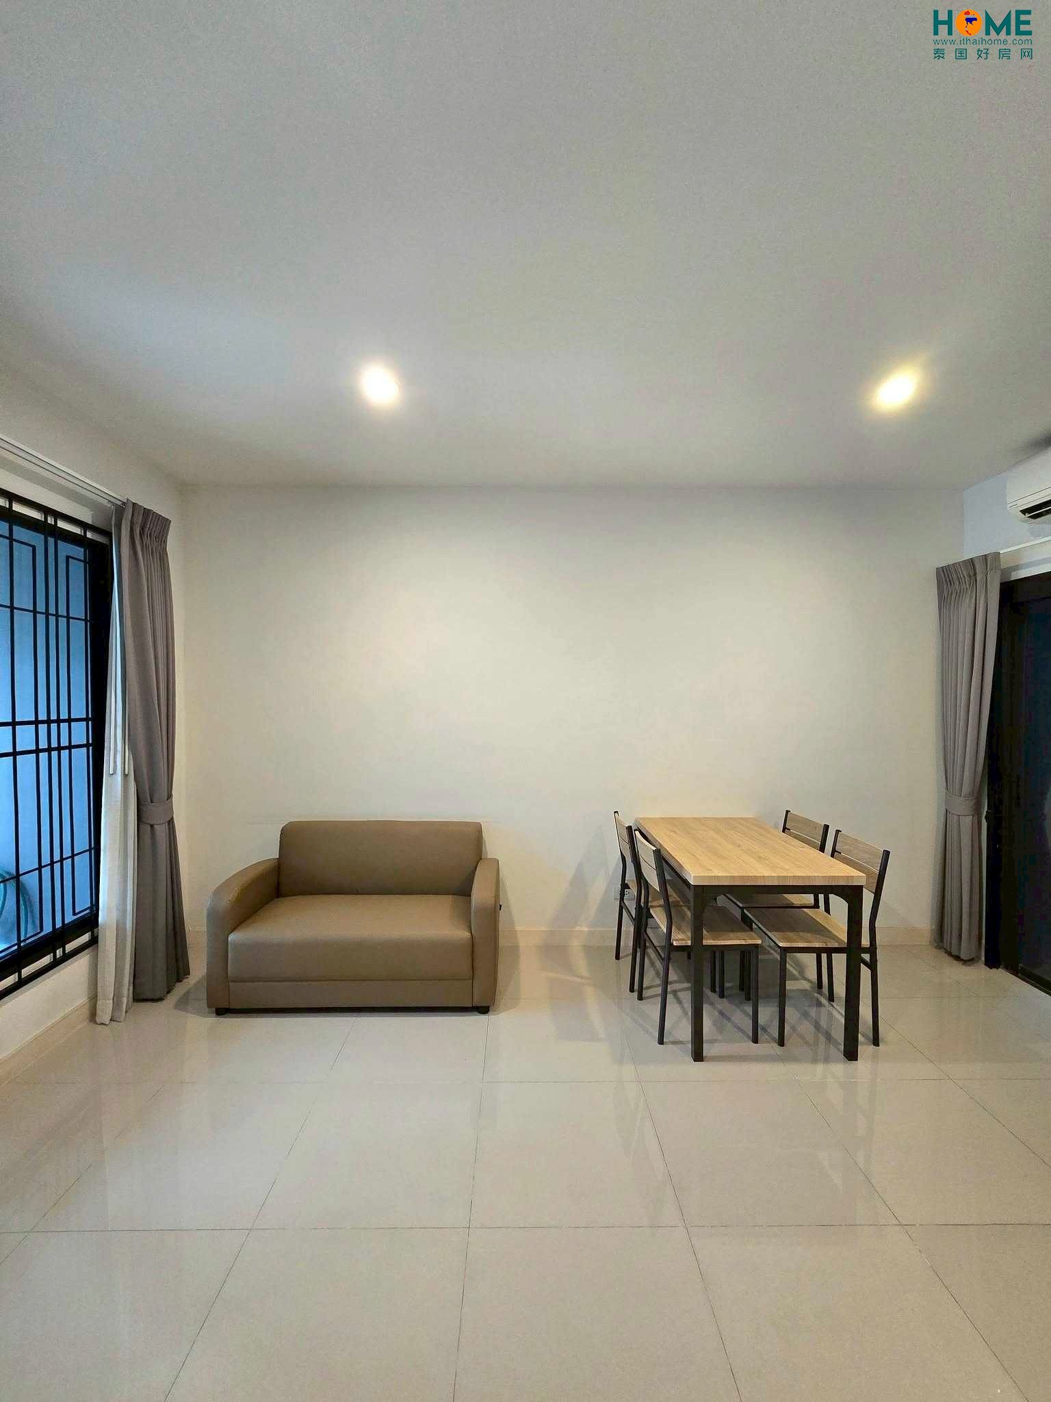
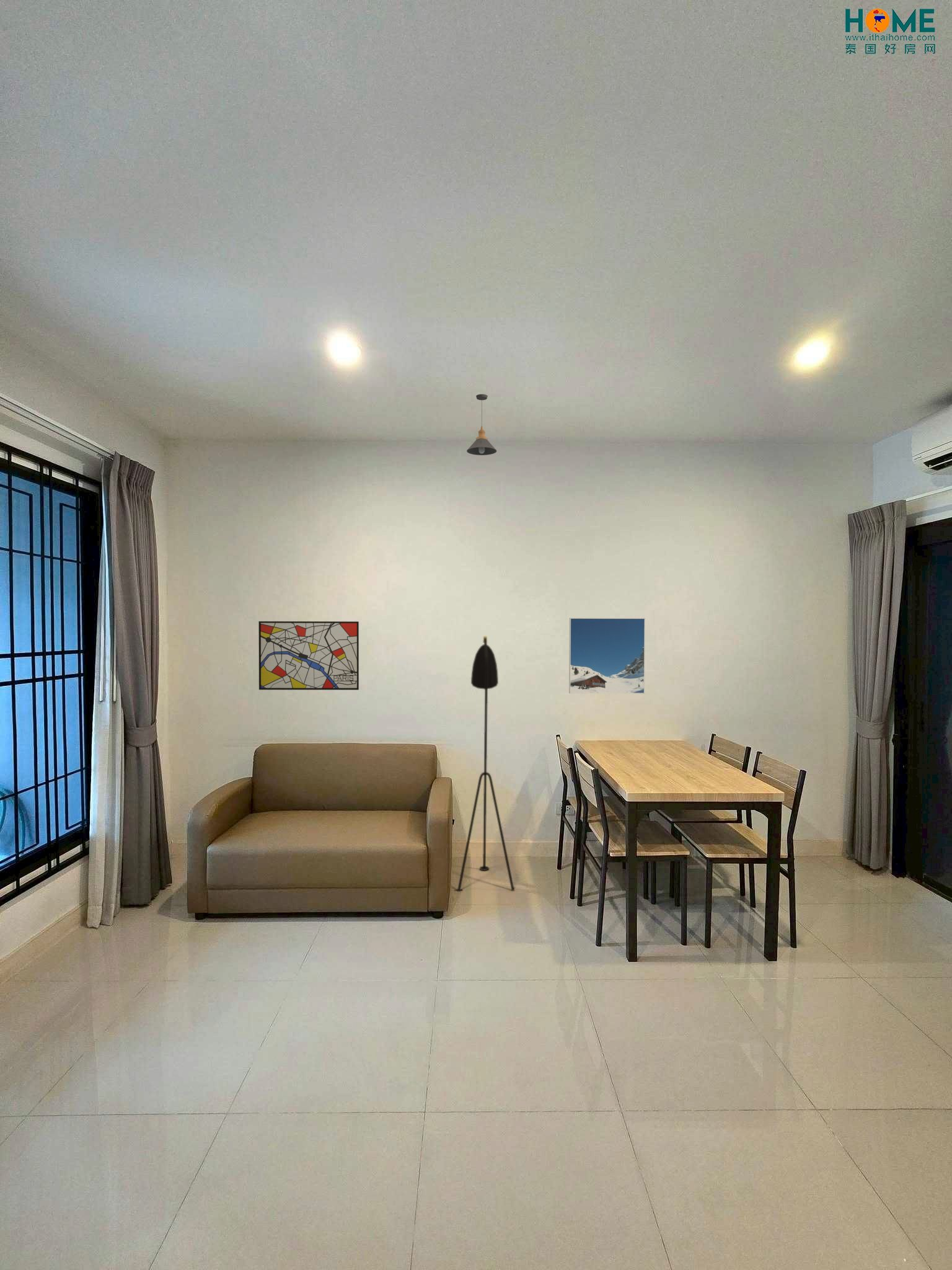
+ pendant light (482, 425)
+ floor lamp (485, 757)
+ wall art (309, 655)
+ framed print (607, 655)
